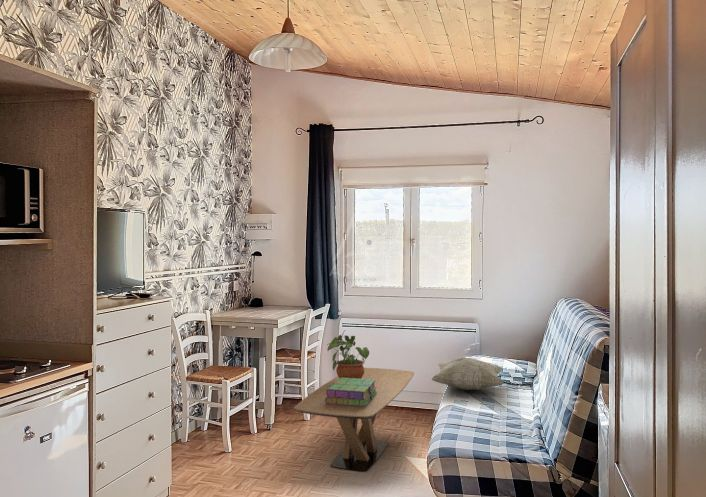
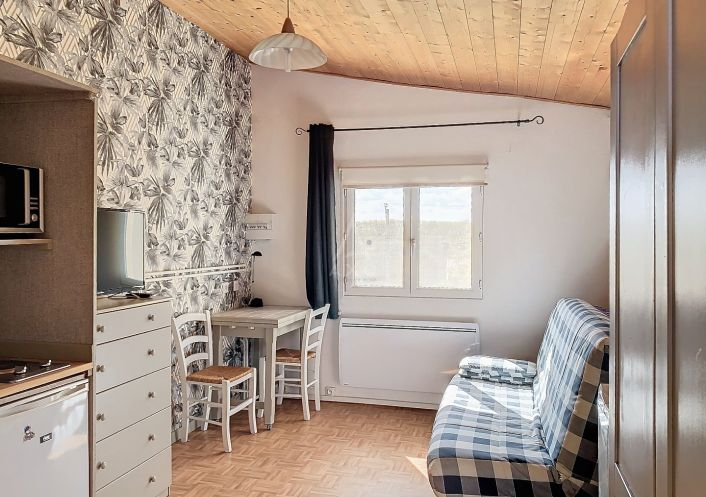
- potted plant (347, 356)
- decorative pillow (468, 373)
- stack of books (351, 390)
- coffee table (361, 420)
